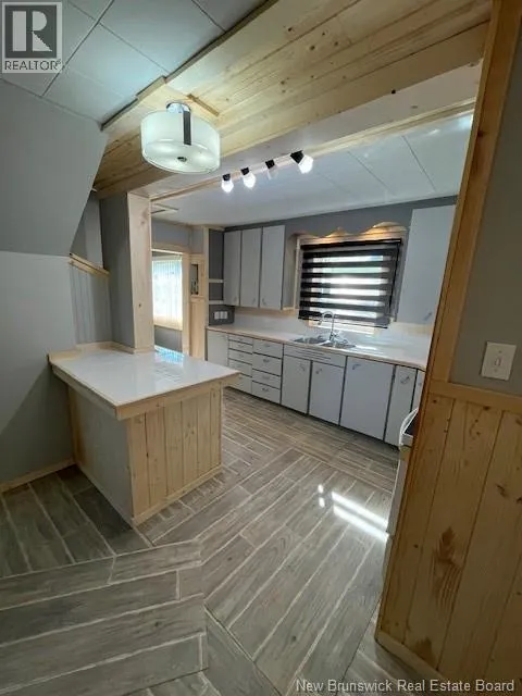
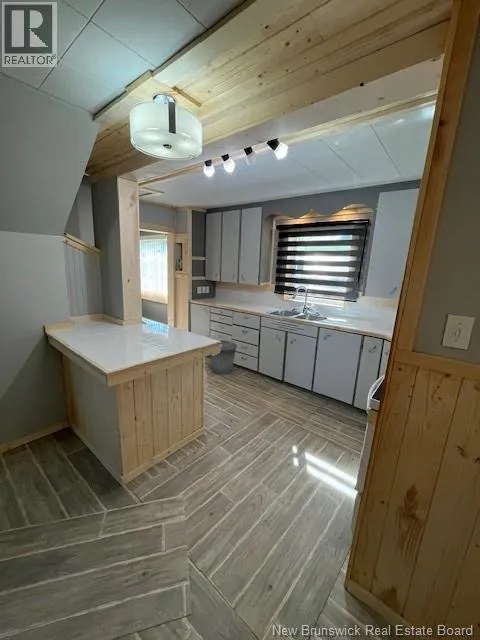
+ trash can (222, 355)
